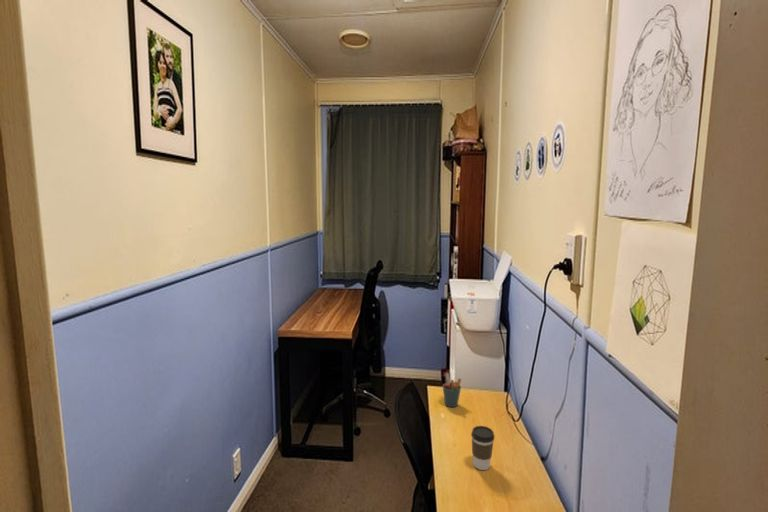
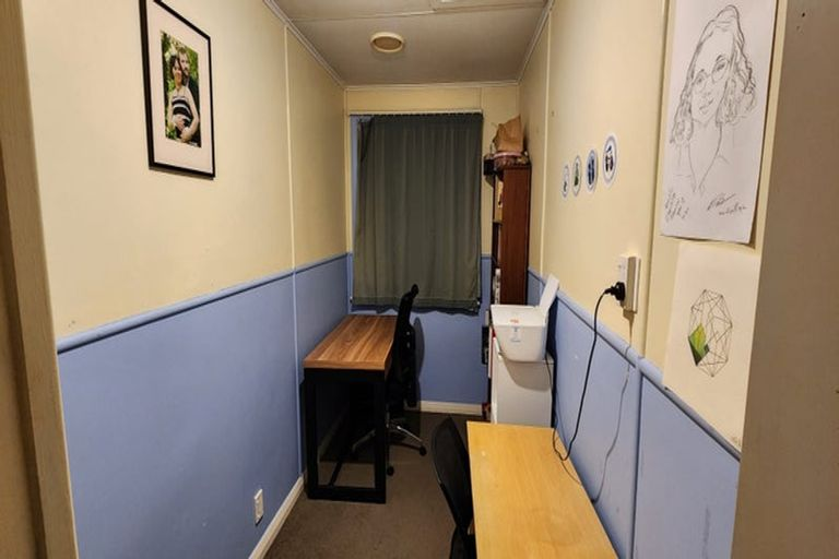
- pen holder (451, 390)
- coffee cup (482, 448)
